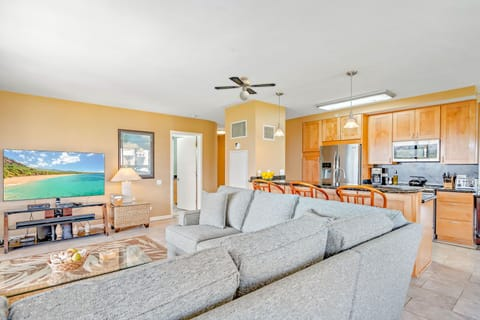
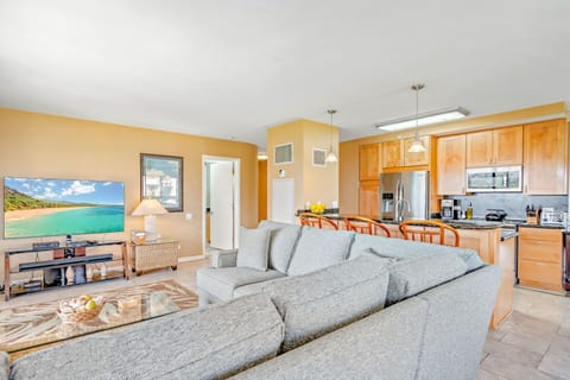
- ceiling fan (244, 89)
